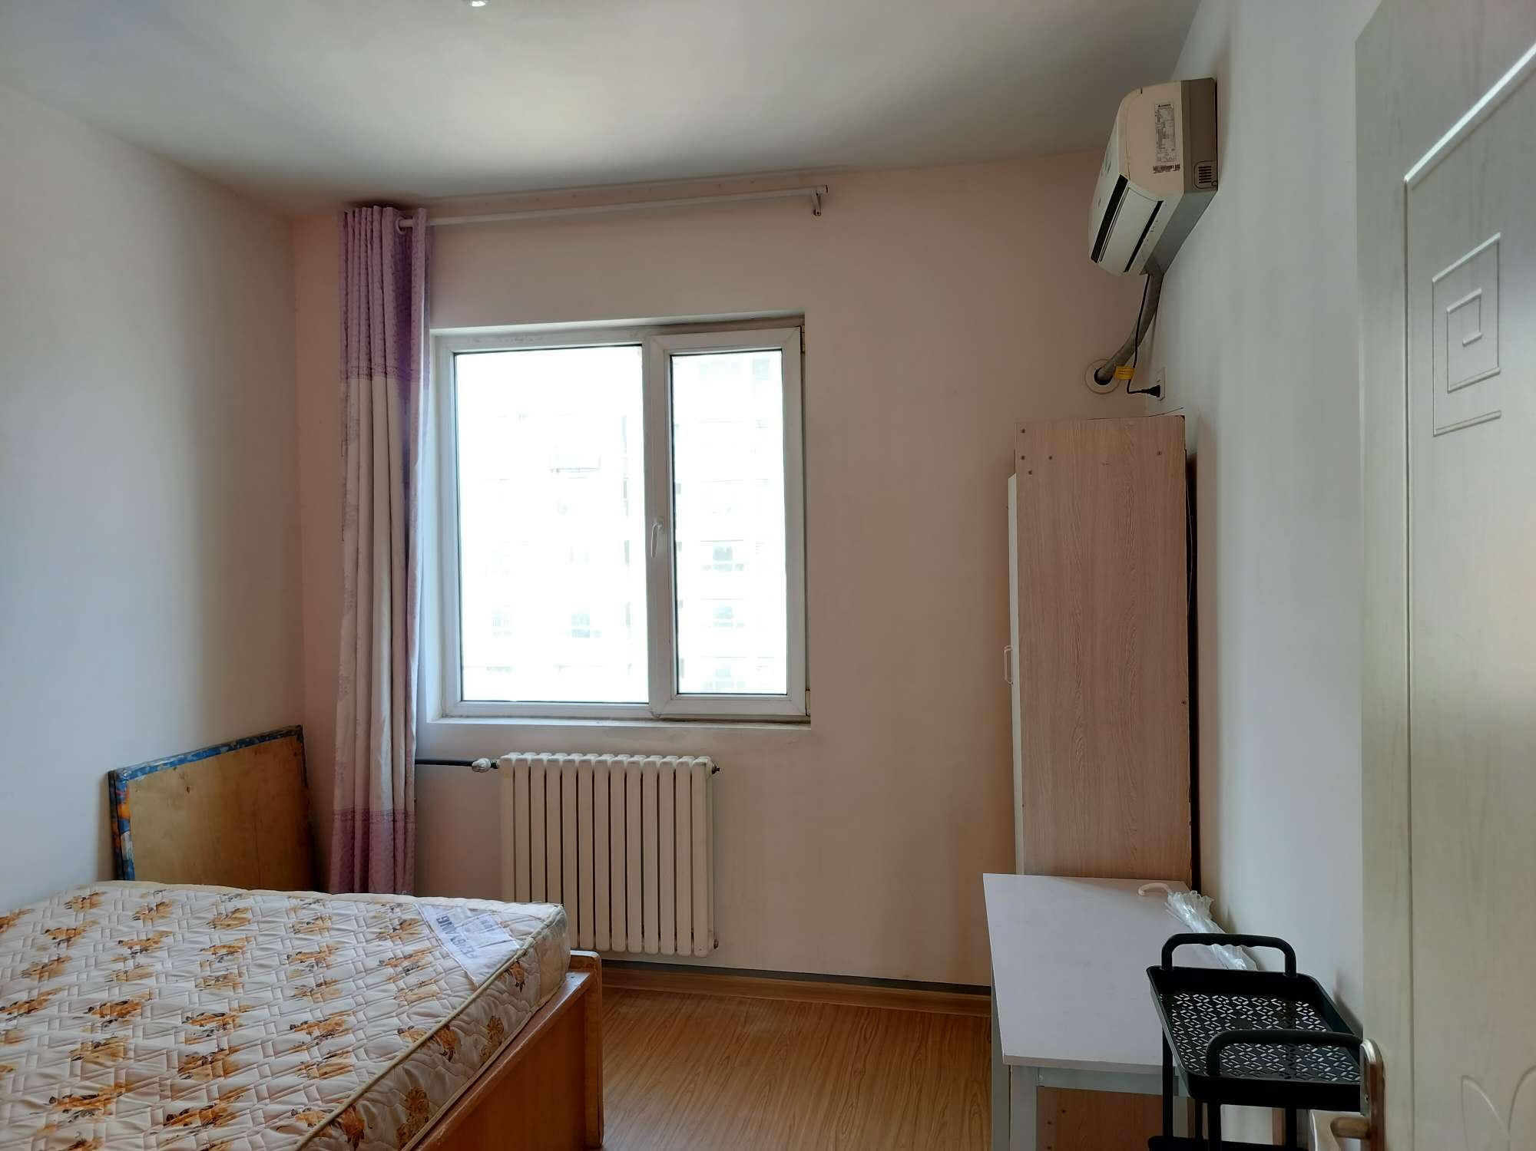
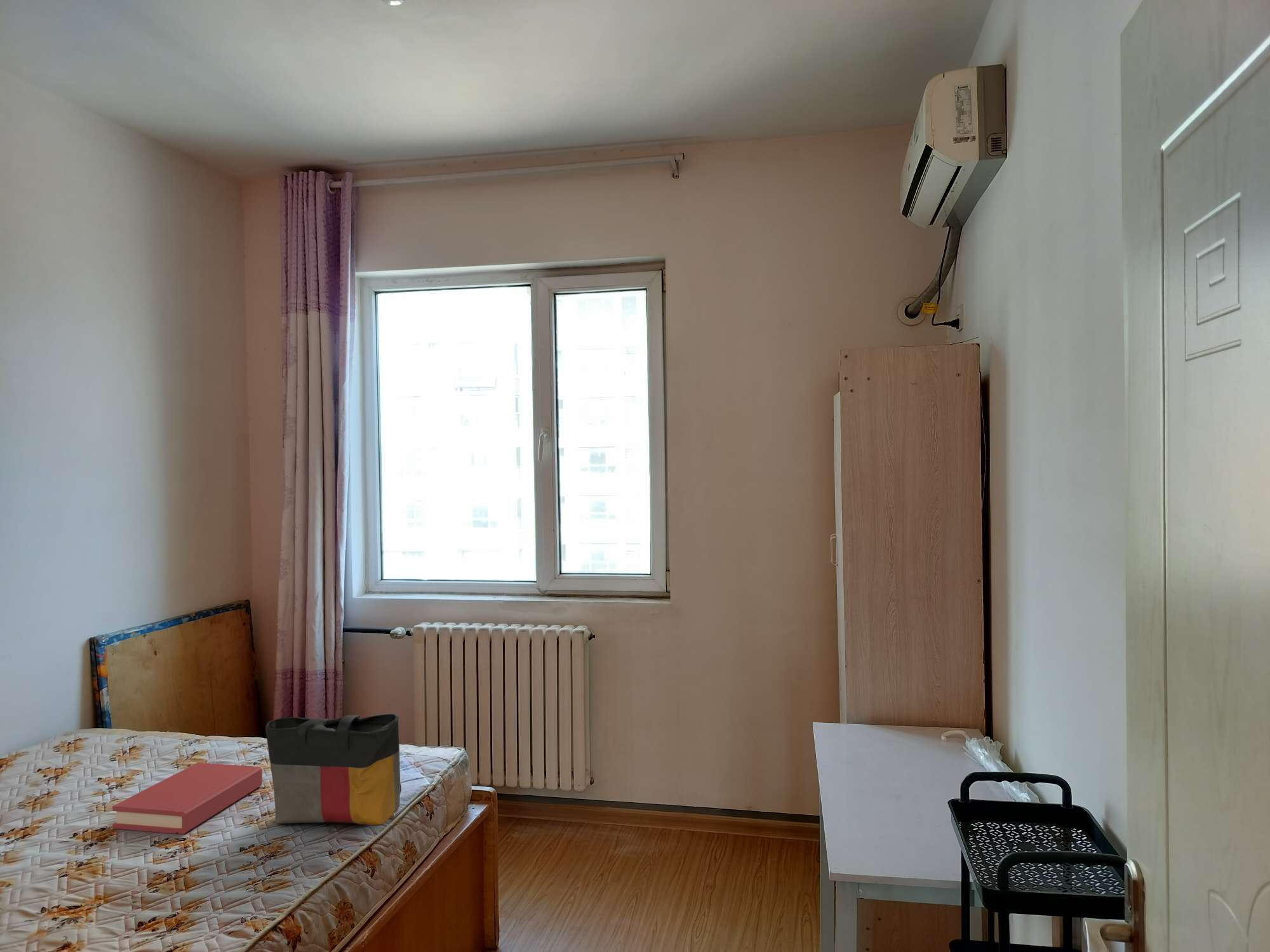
+ tote bag (342, 762)
+ hardback book (192, 795)
